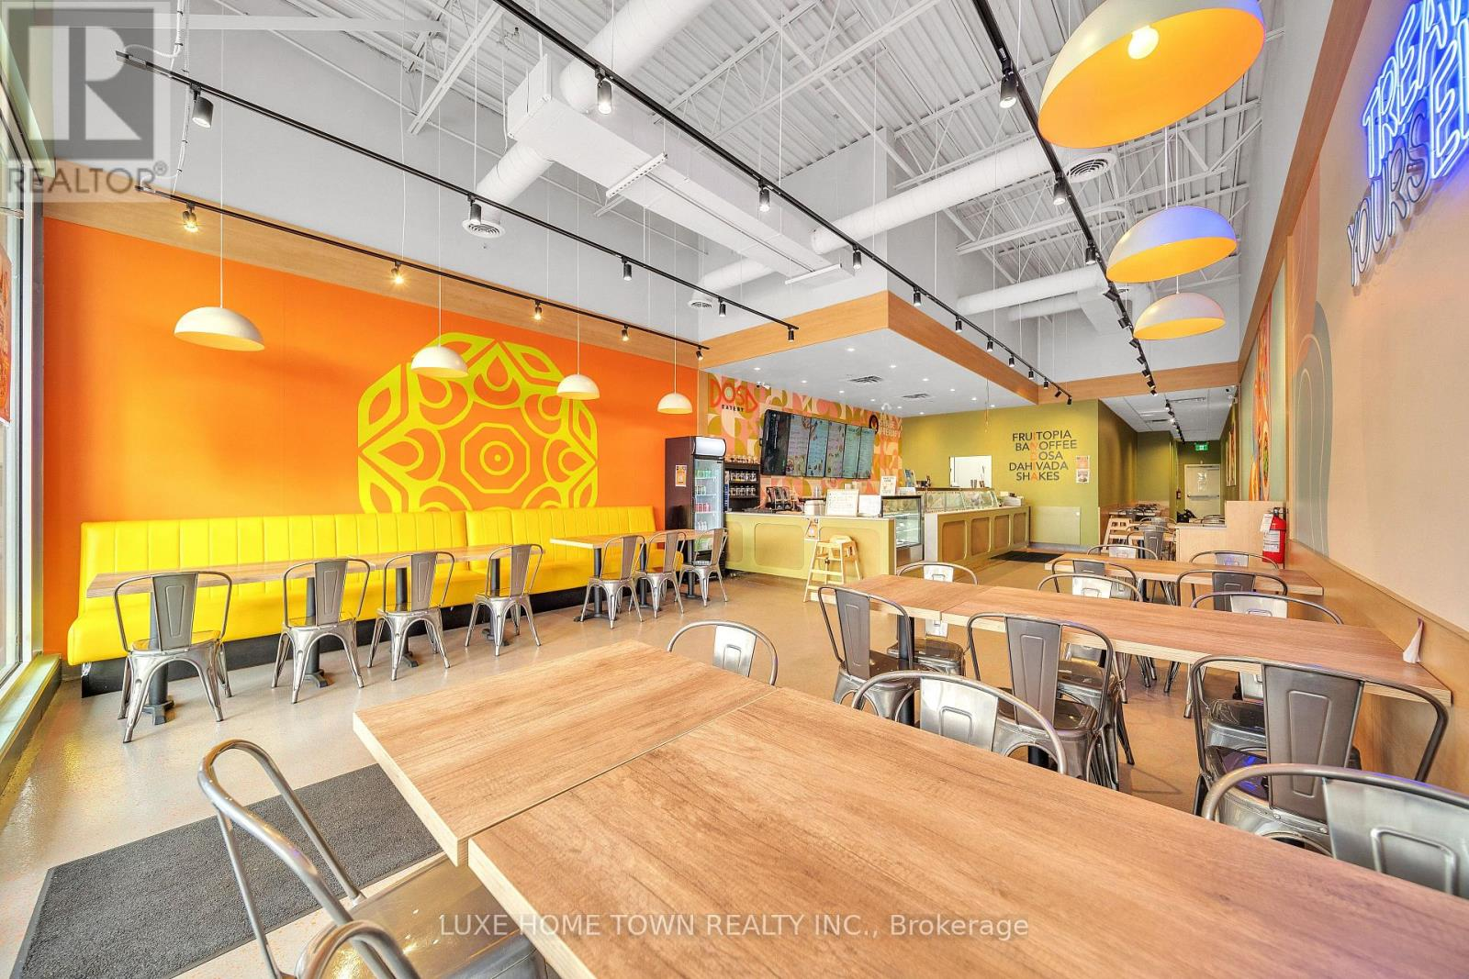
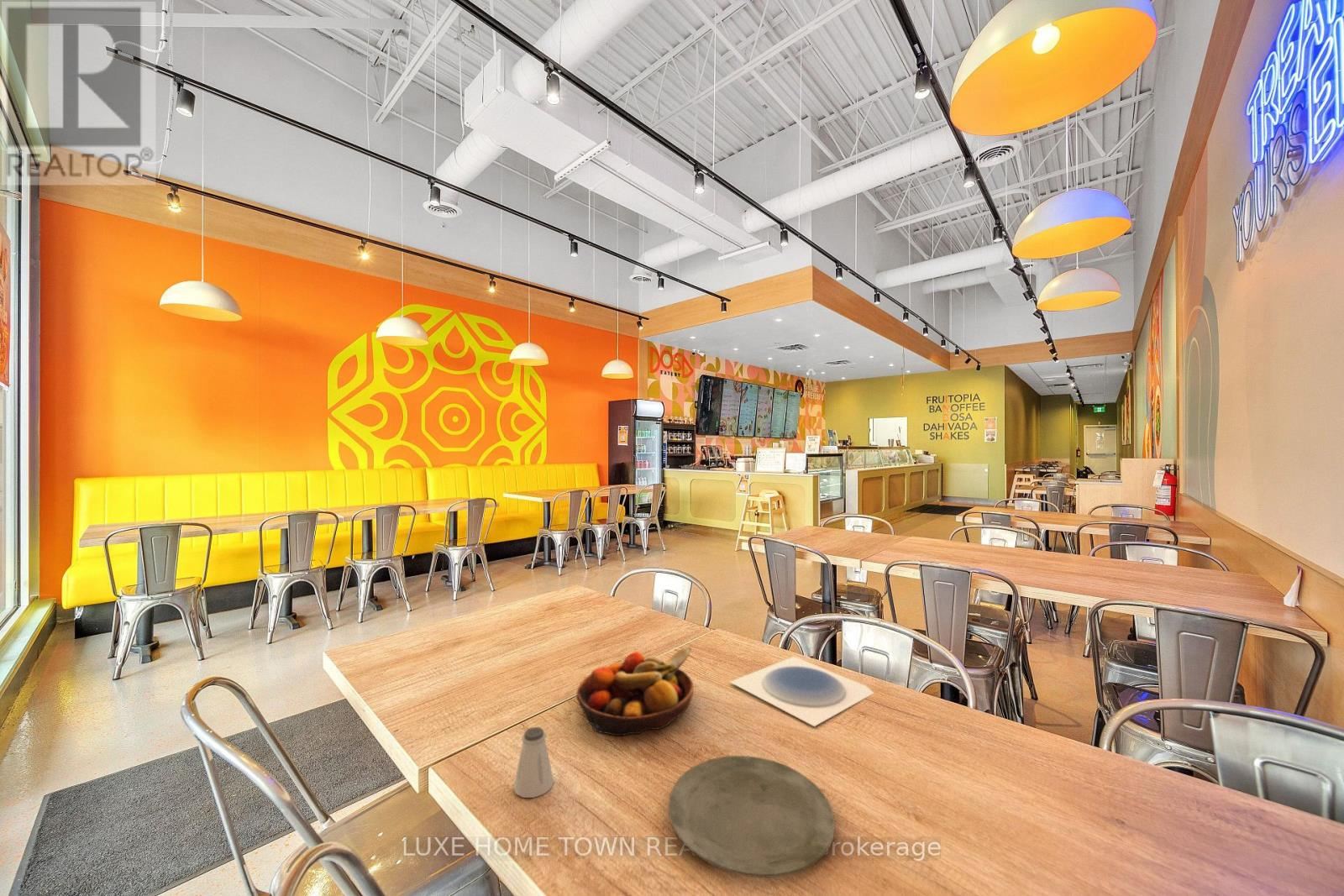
+ plate (749, 810)
+ plate (802, 681)
+ fruit bowl (636, 680)
+ saltshaker (533, 757)
